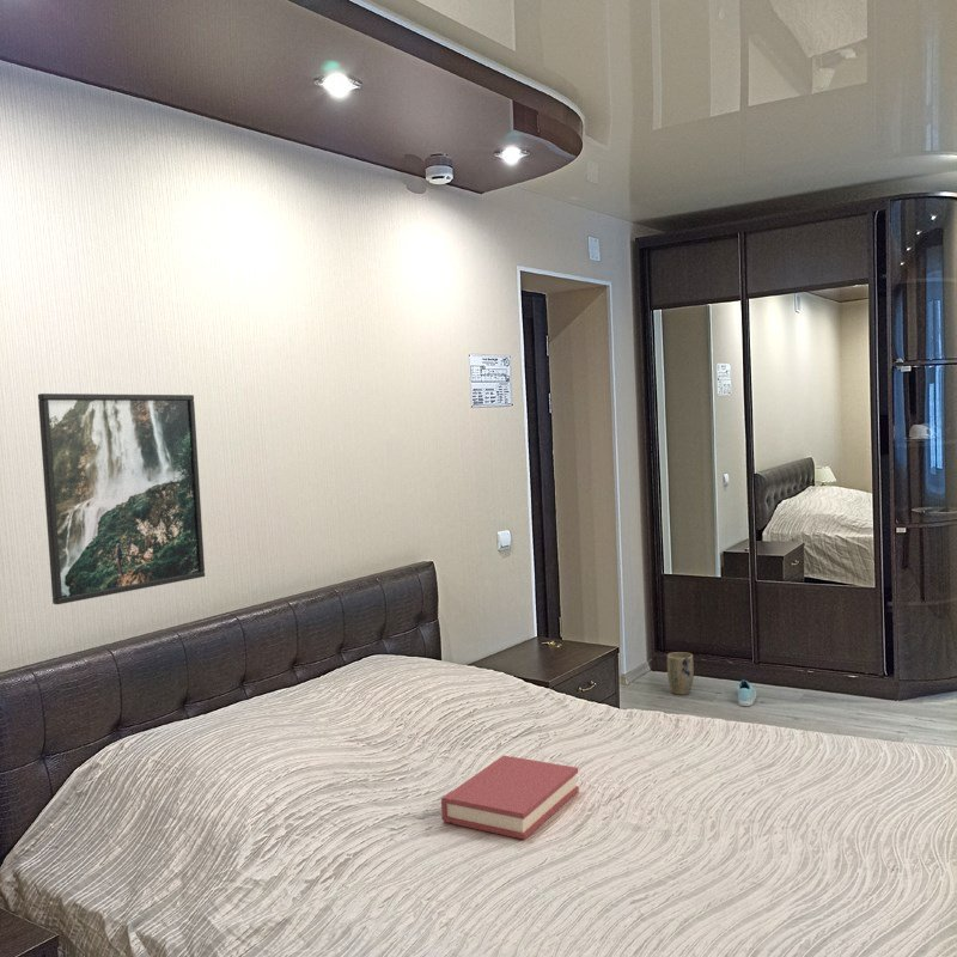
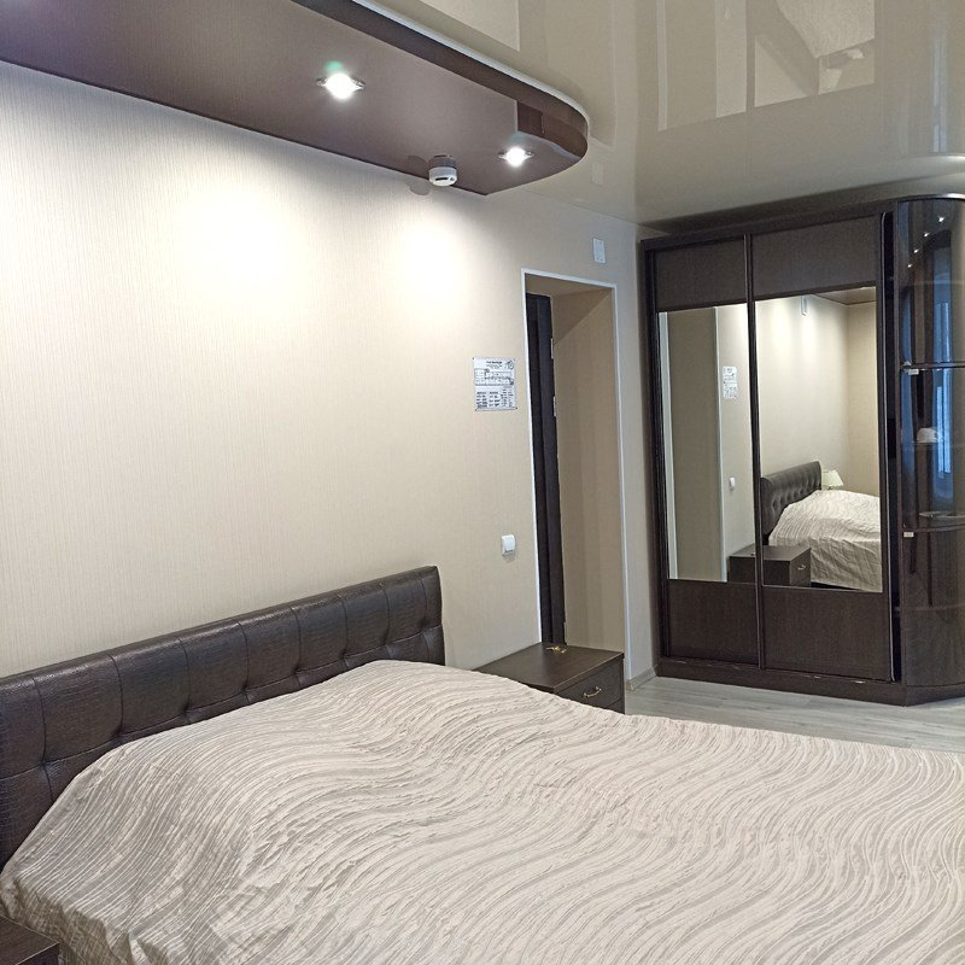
- hardback book (512, 793)
- plant pot (679, 673)
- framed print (128, 492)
- sneaker (746, 688)
